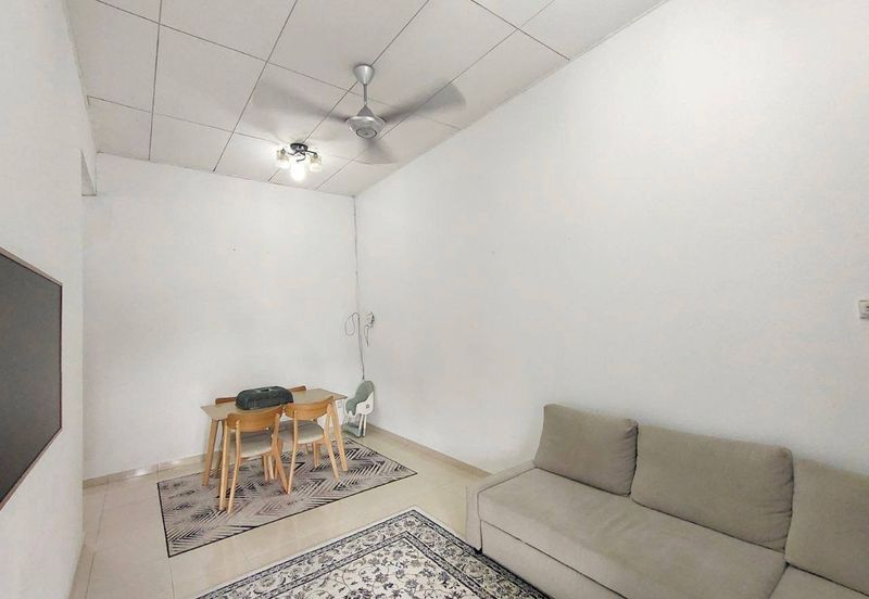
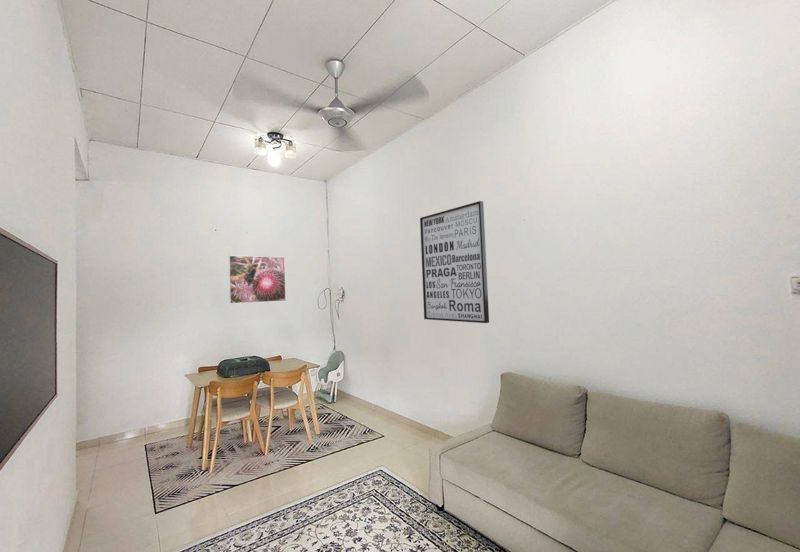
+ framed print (258, 279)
+ wall art (451, 265)
